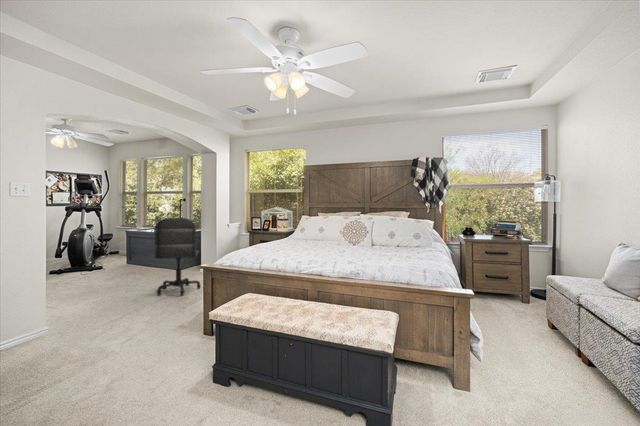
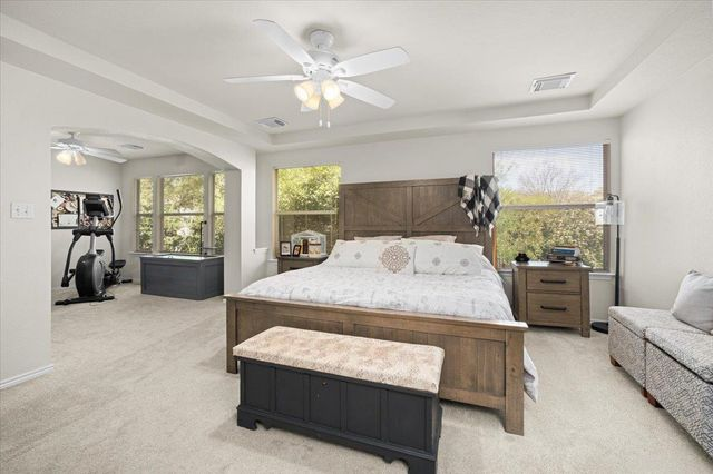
- office chair (178, 254)
